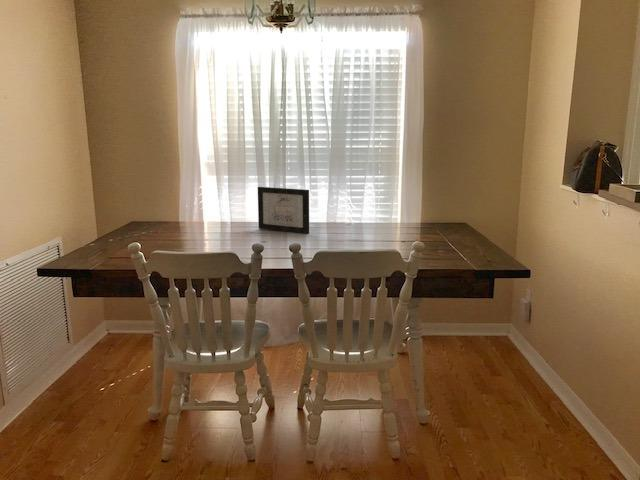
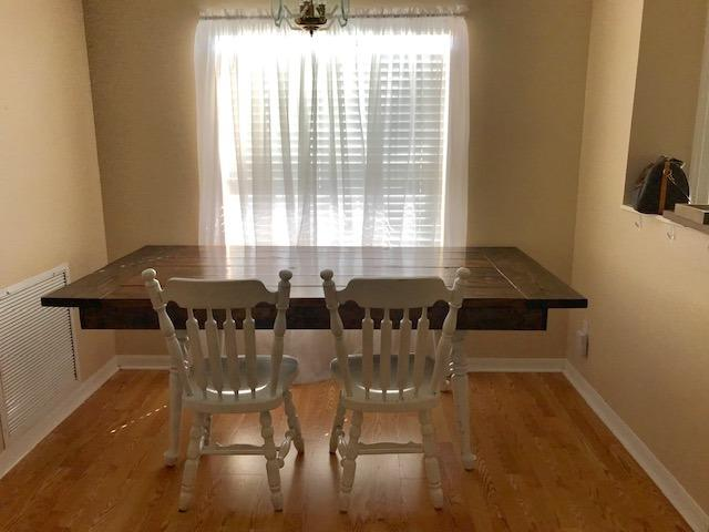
- picture frame (283, 208)
